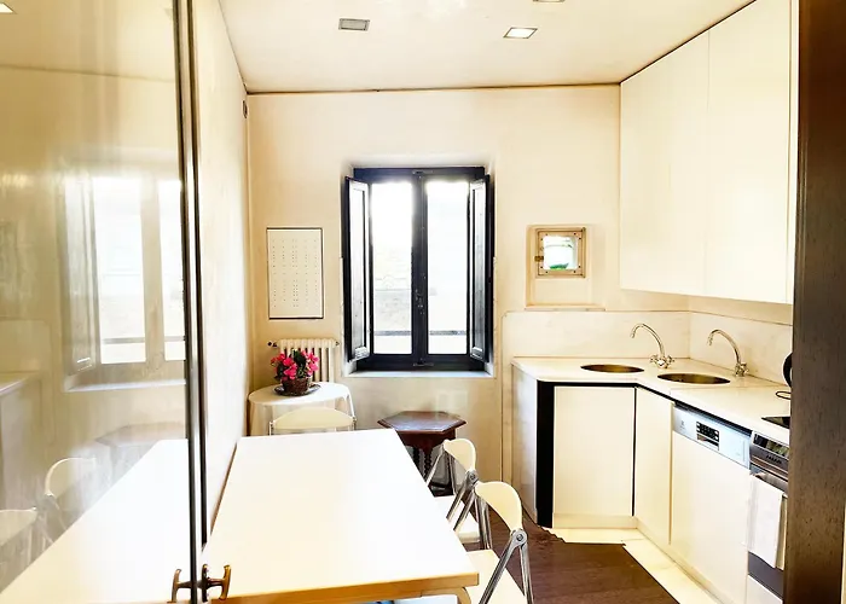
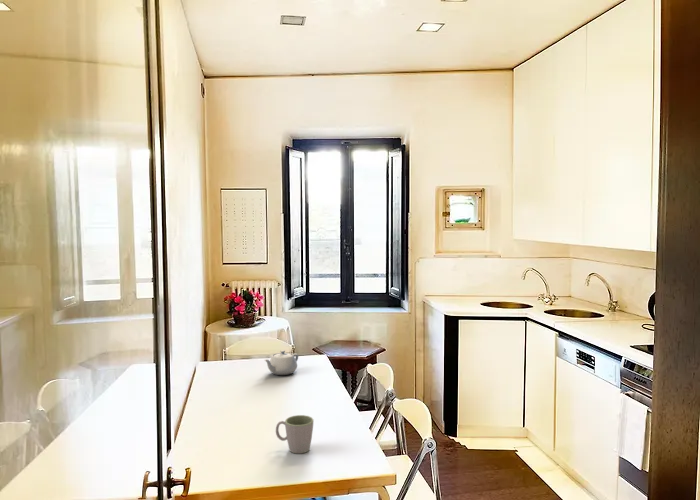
+ teapot (282, 362)
+ mug (294, 434)
